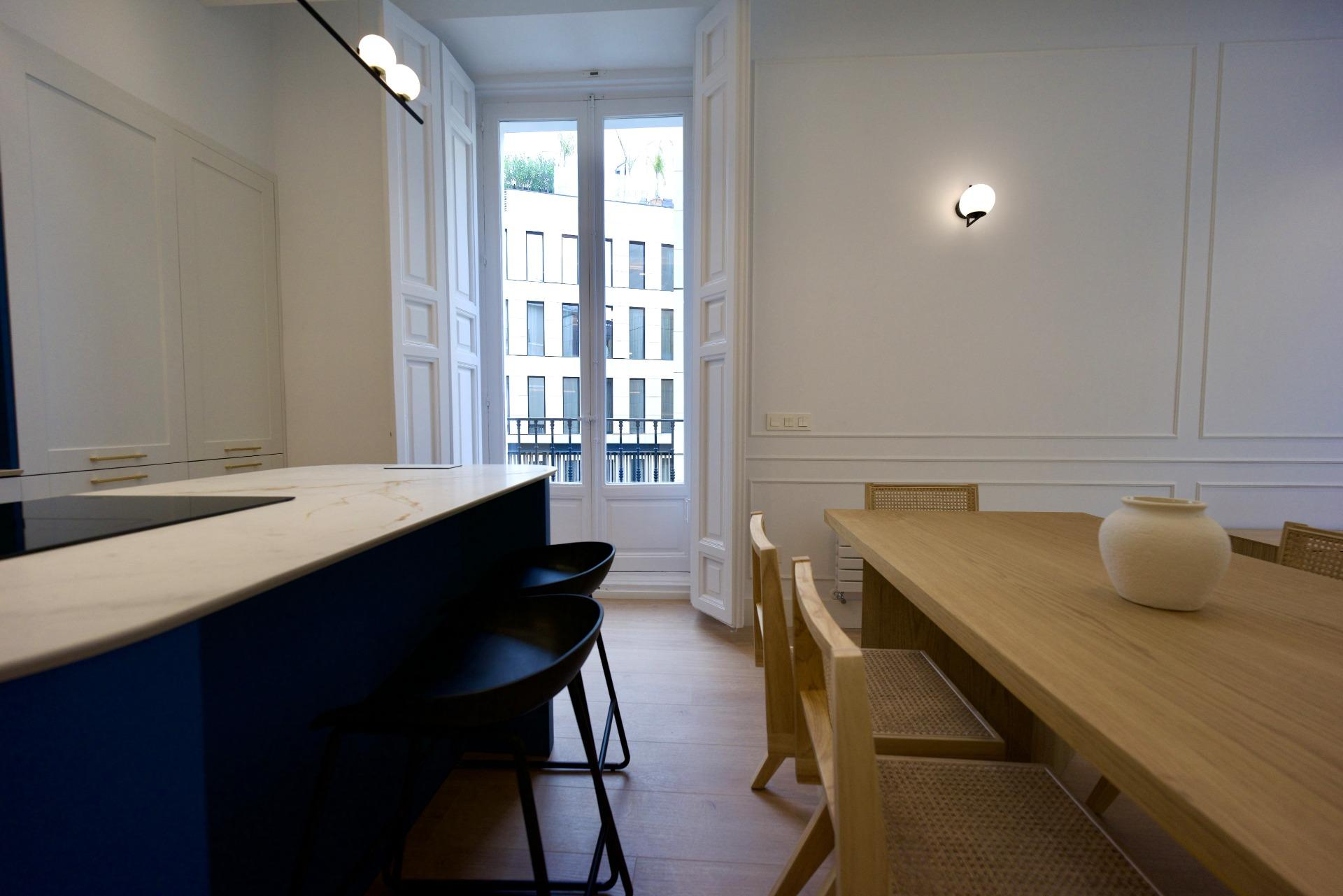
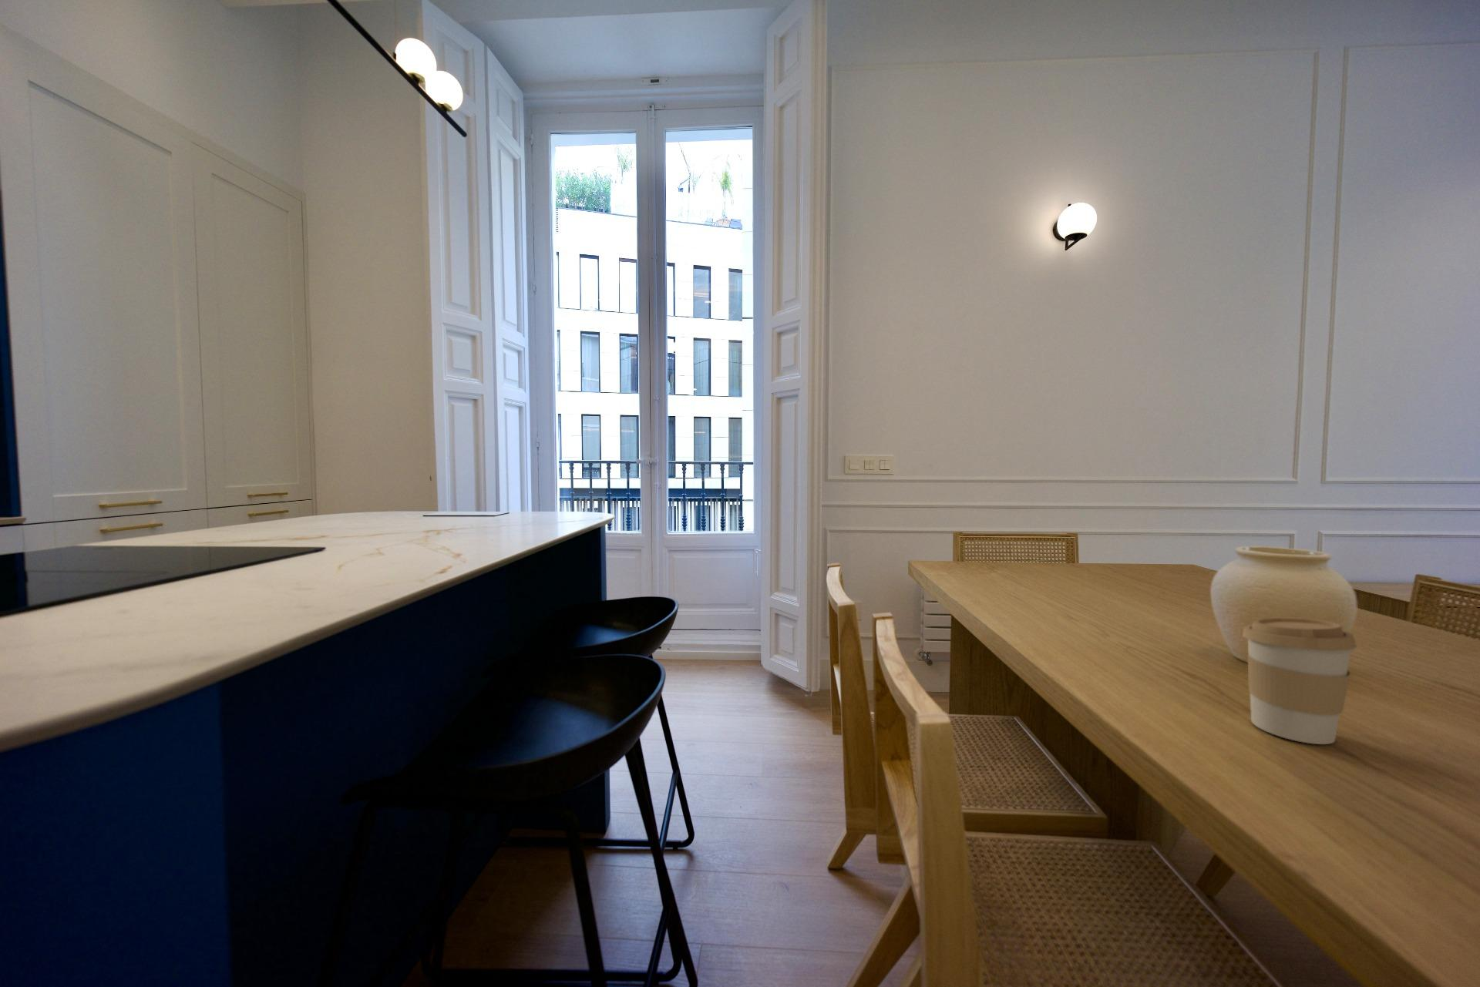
+ coffee cup (1294, 674)
